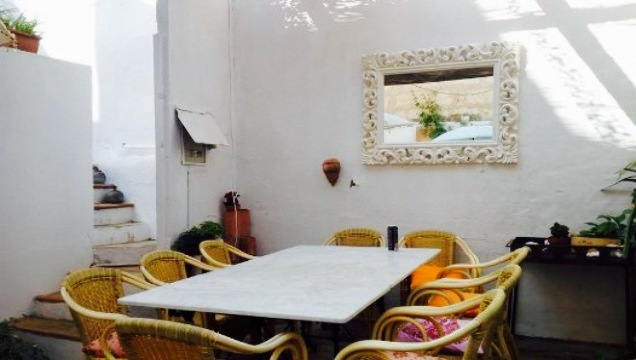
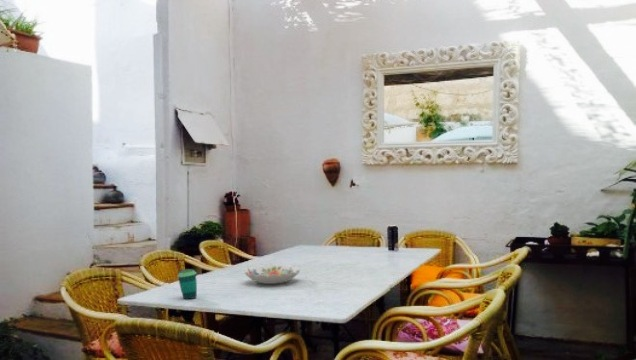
+ cup (187, 284)
+ decorative bowl (272, 275)
